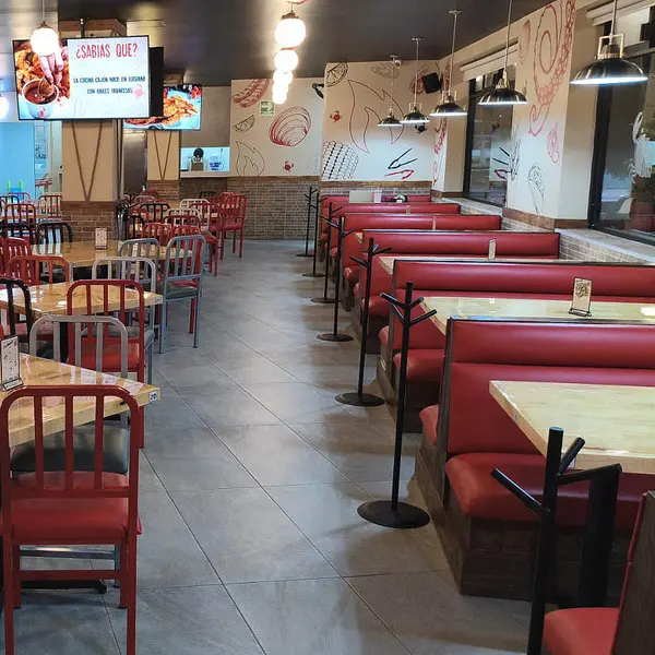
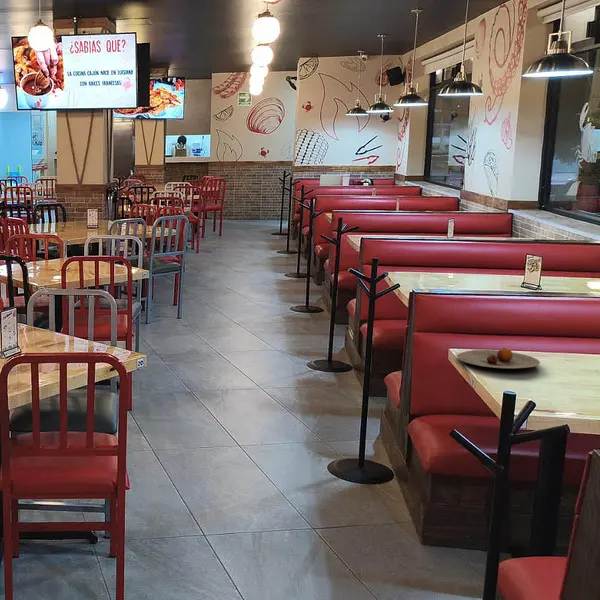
+ plate (498, 355)
